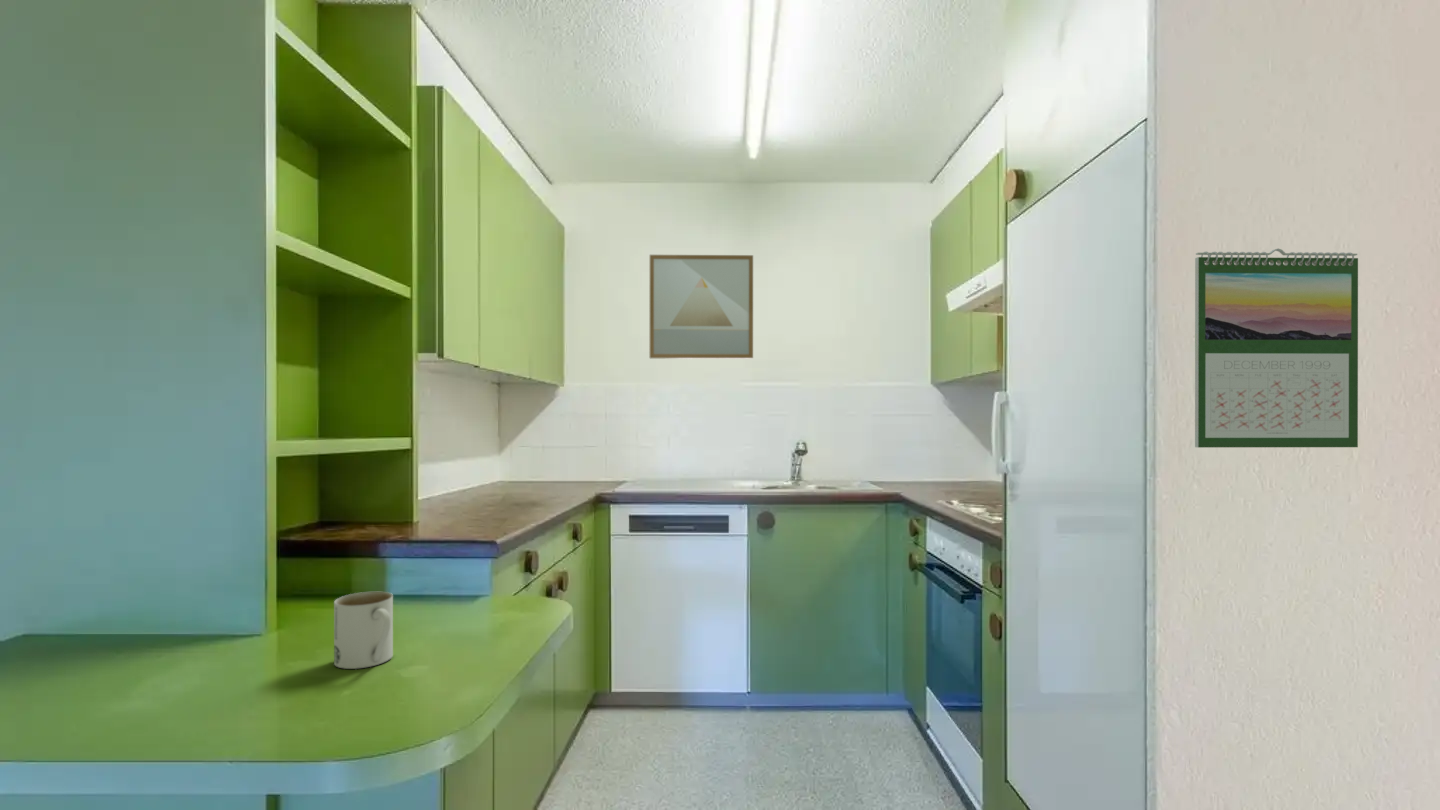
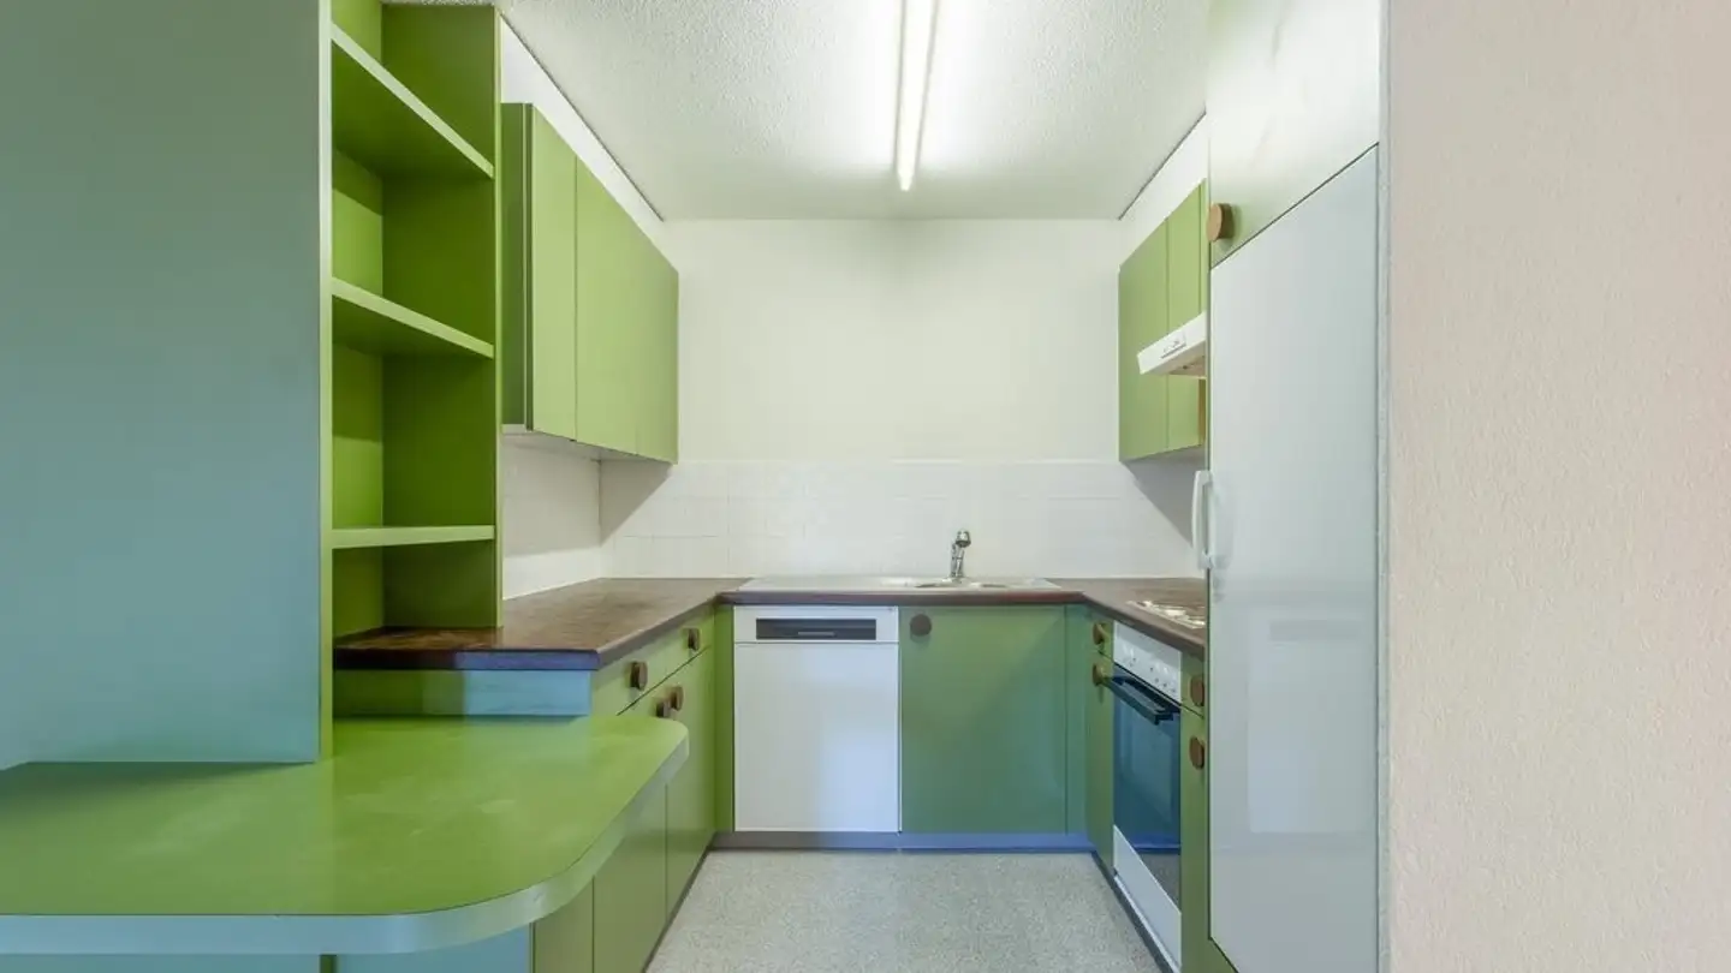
- calendar (1276, 348)
- mug (369, 631)
- wall art (701, 307)
